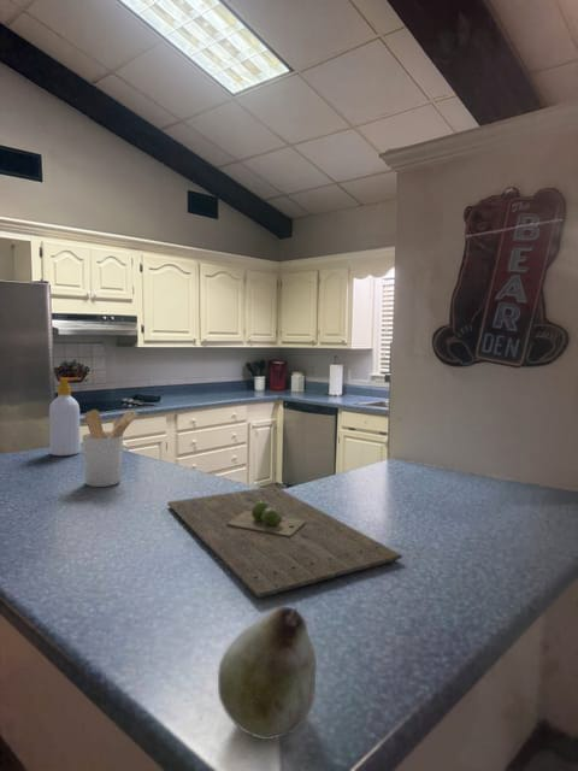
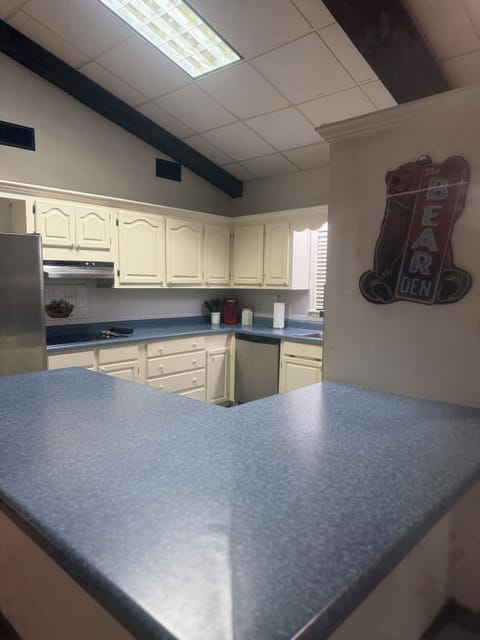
- cutting board (269, 516)
- utensil holder (112, 445)
- soap bottle (65, 414)
- fruit (267, 661)
